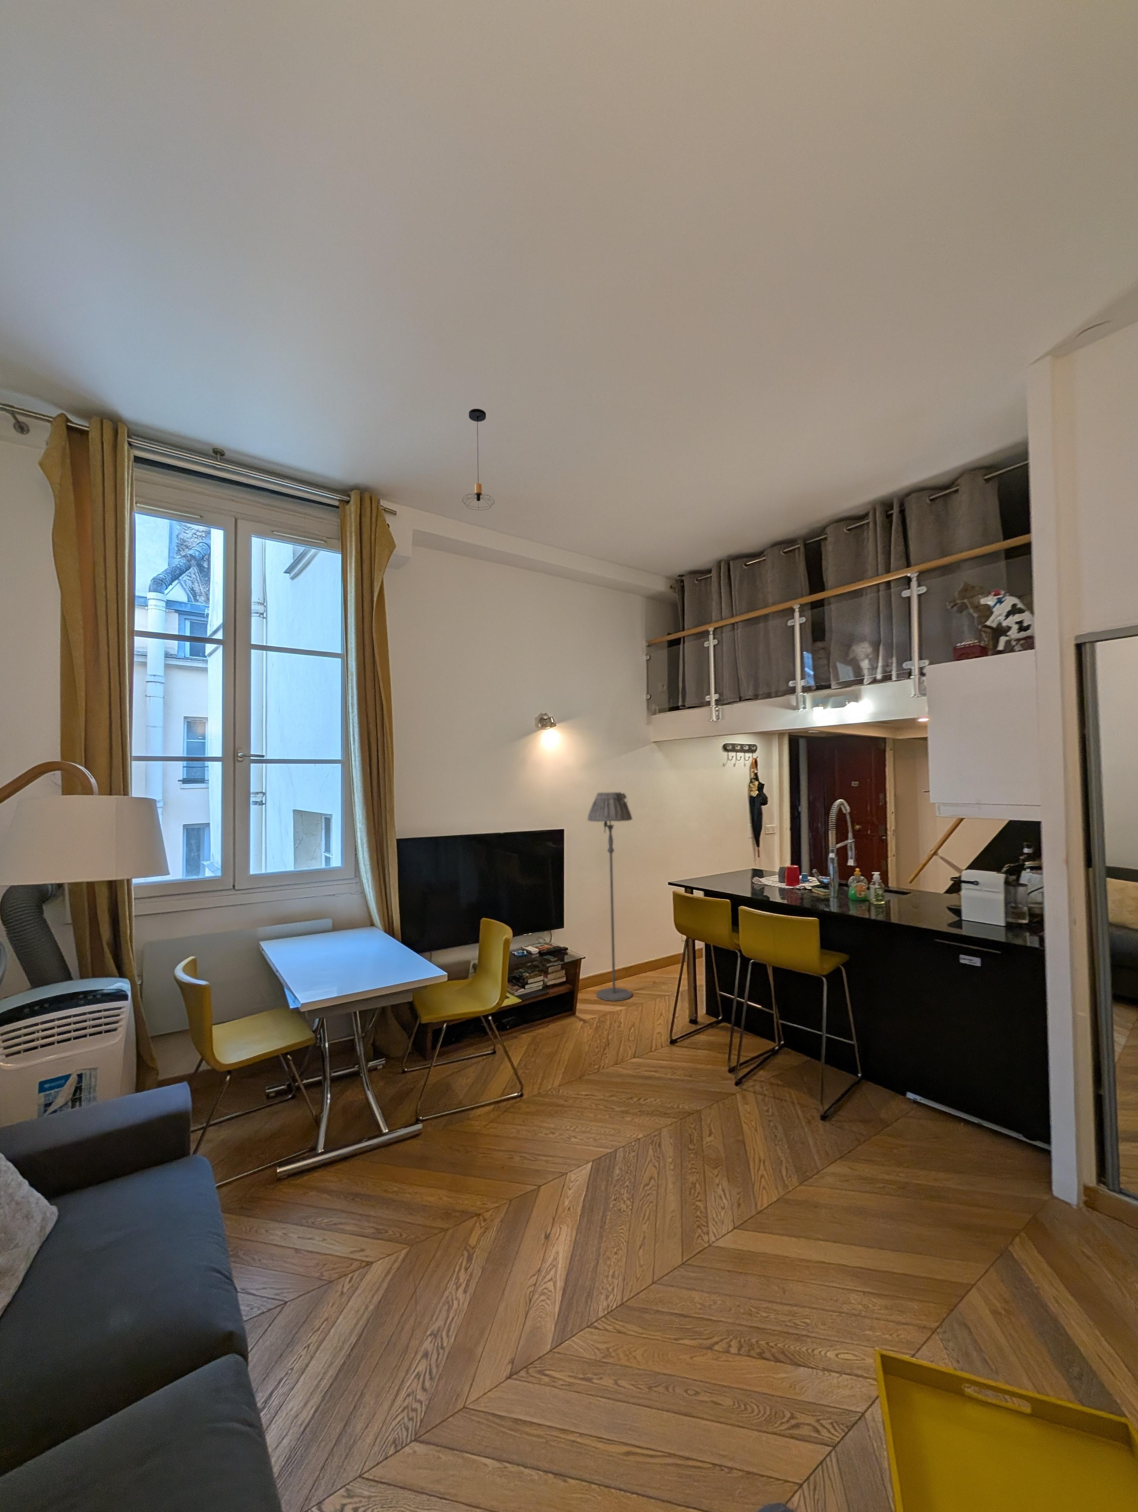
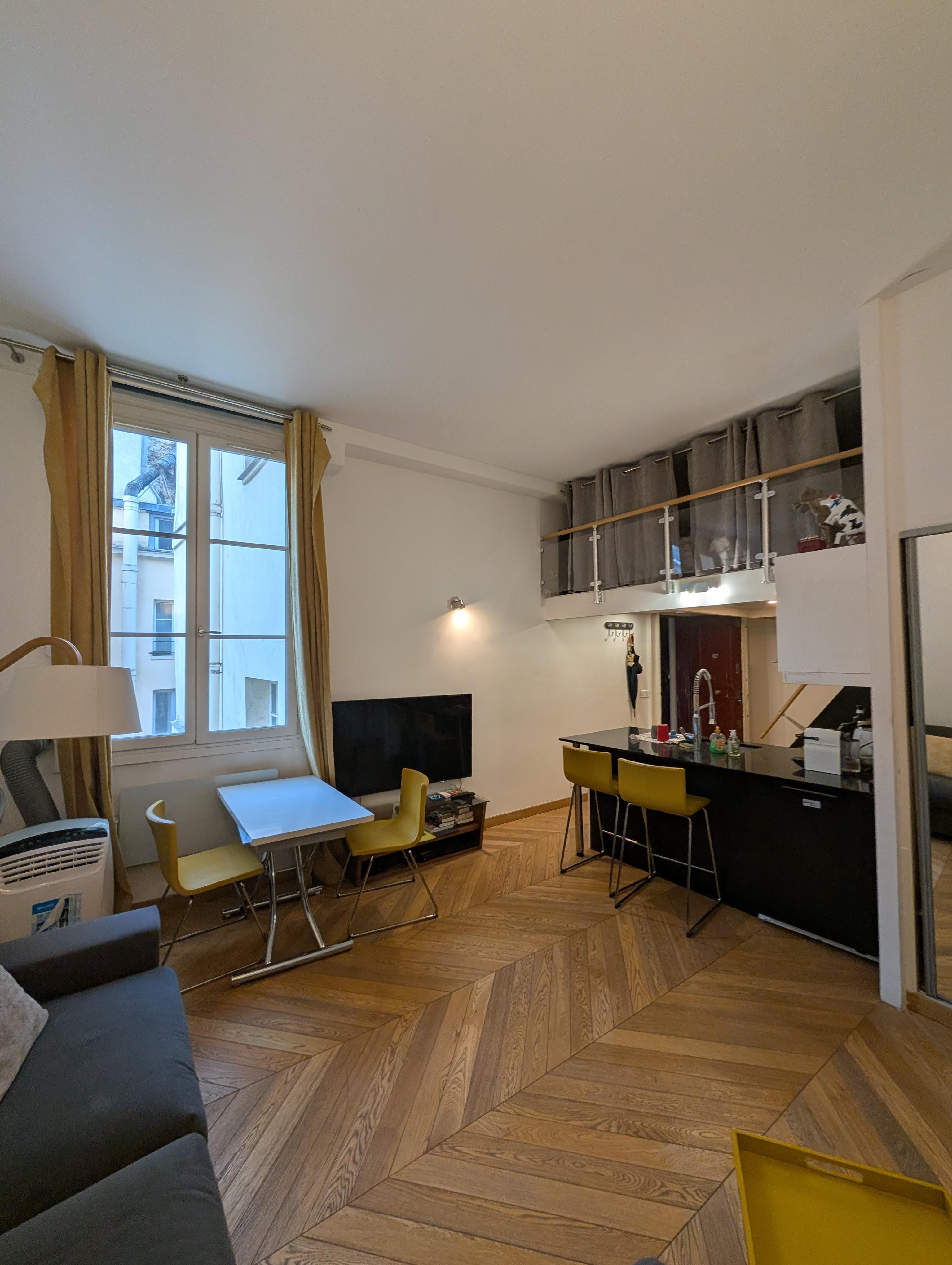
- floor lamp (611, 893)
- pendant light (478, 463)
